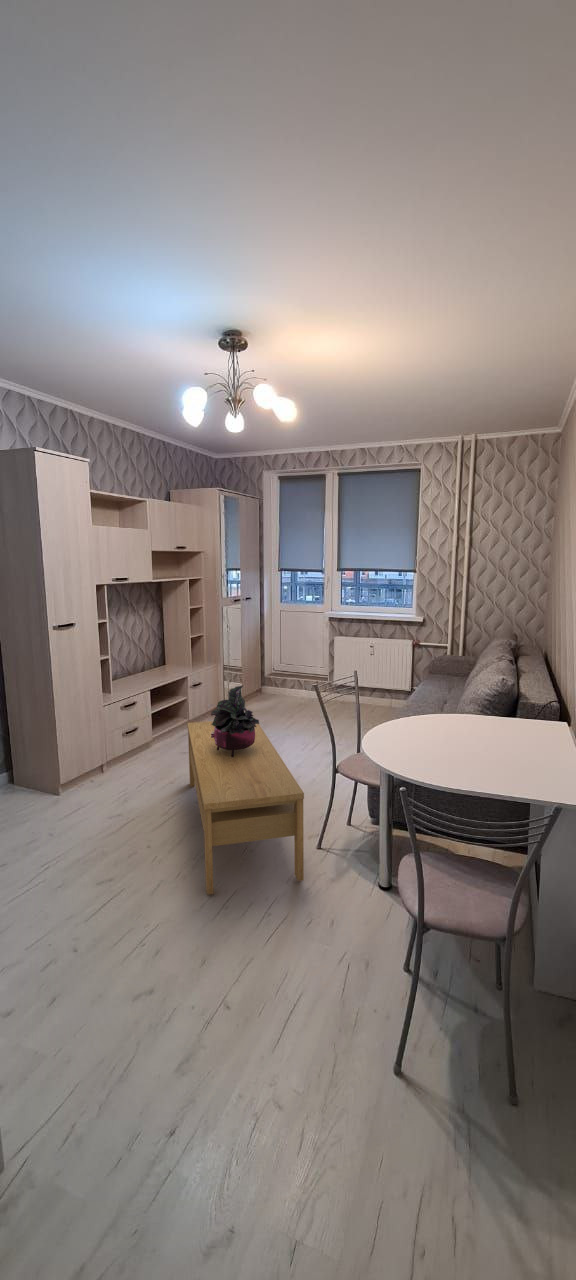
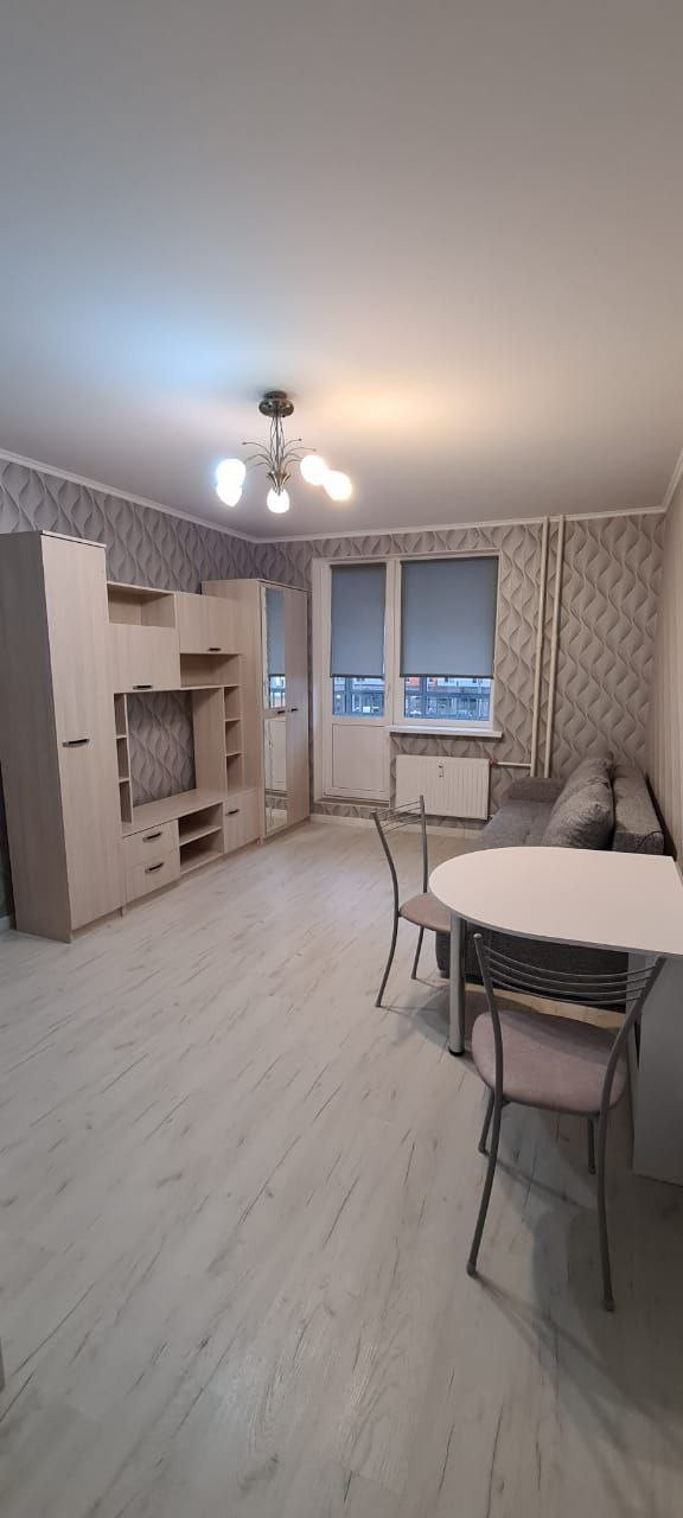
- coffee table (235, 788)
- potted plant (232, 718)
